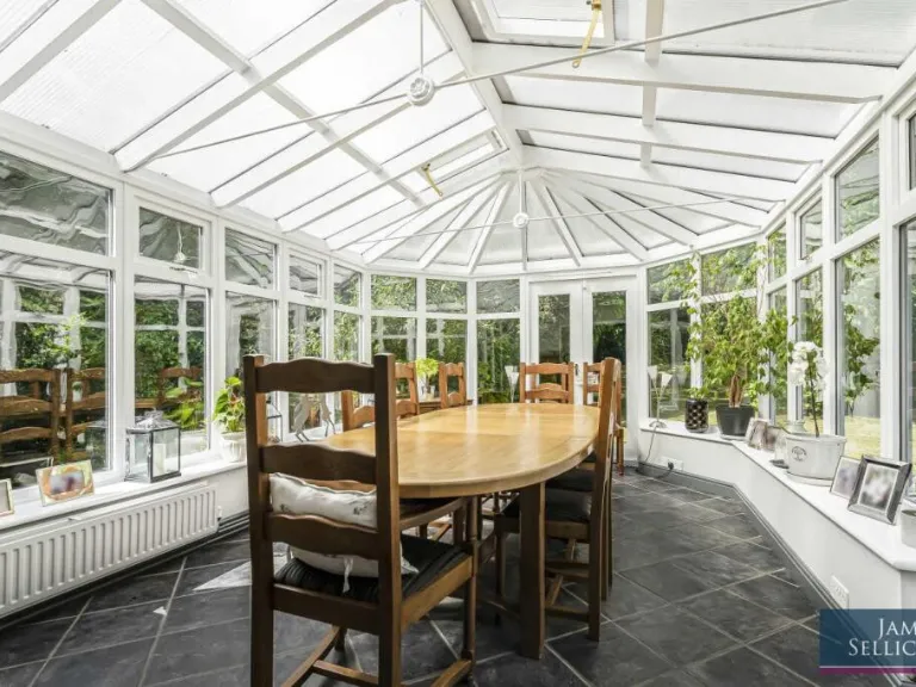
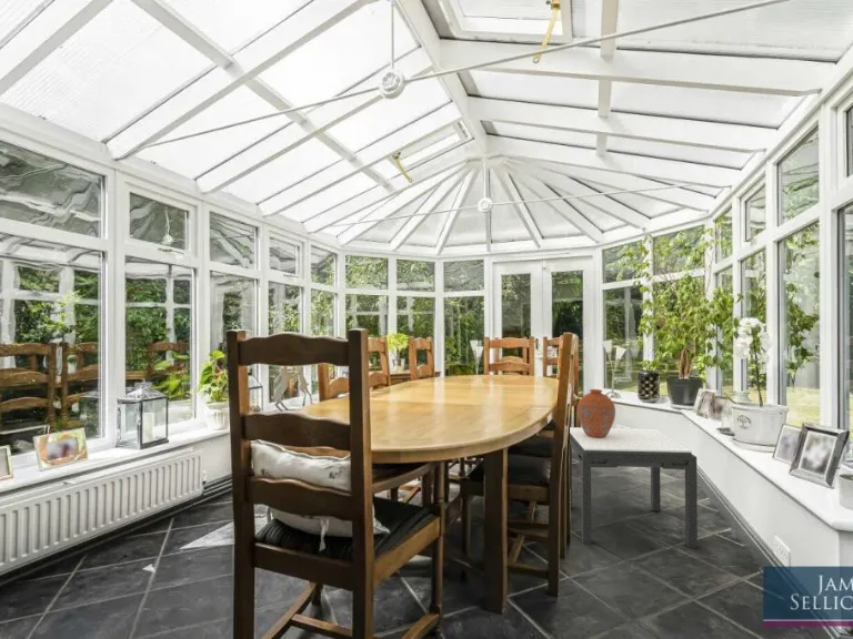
+ side table (623, 466)
+ vase (595, 413)
